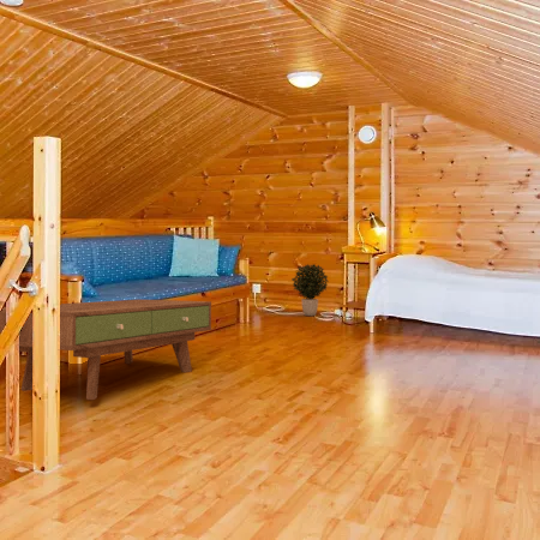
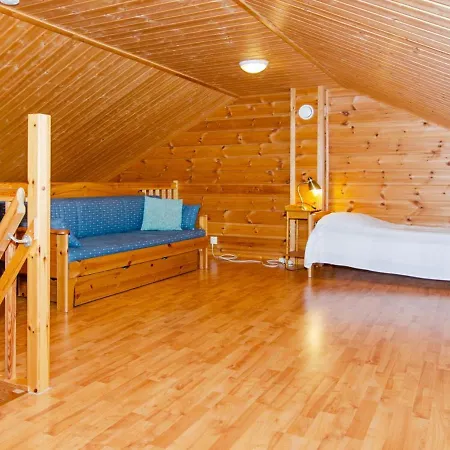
- potted plant (310, 289)
- coffee table (113, 343)
